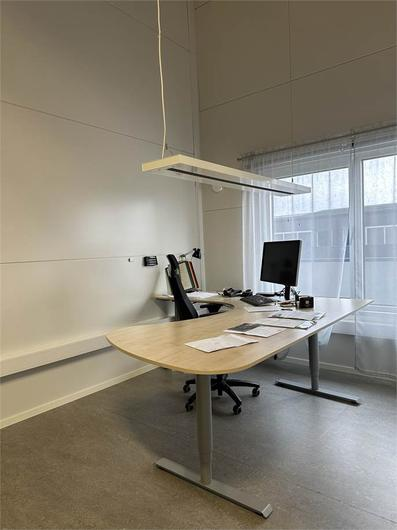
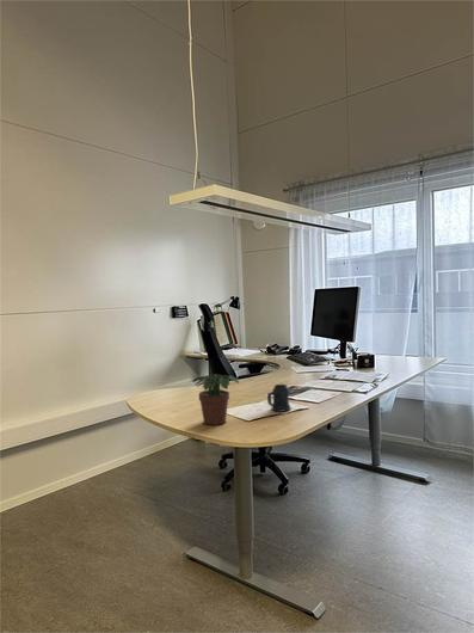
+ potted plant (215, 398)
+ mug (278, 397)
